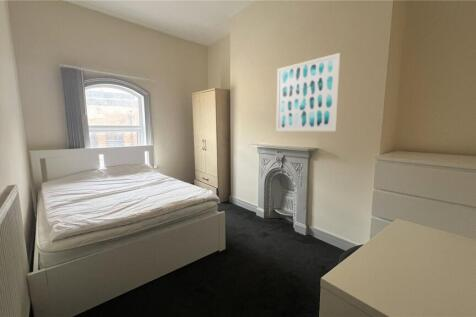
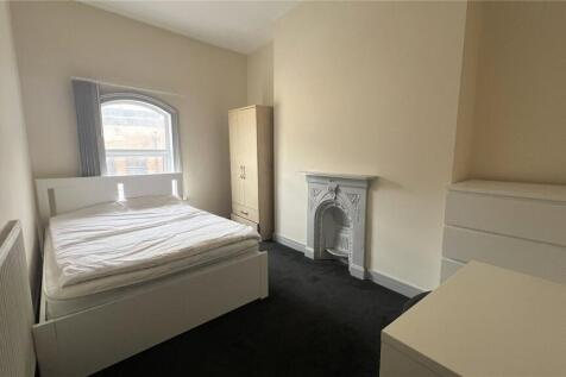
- wall art (304, 97)
